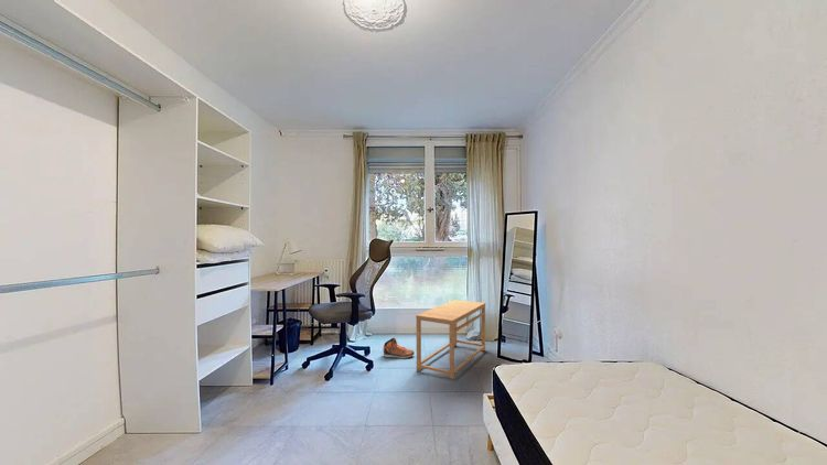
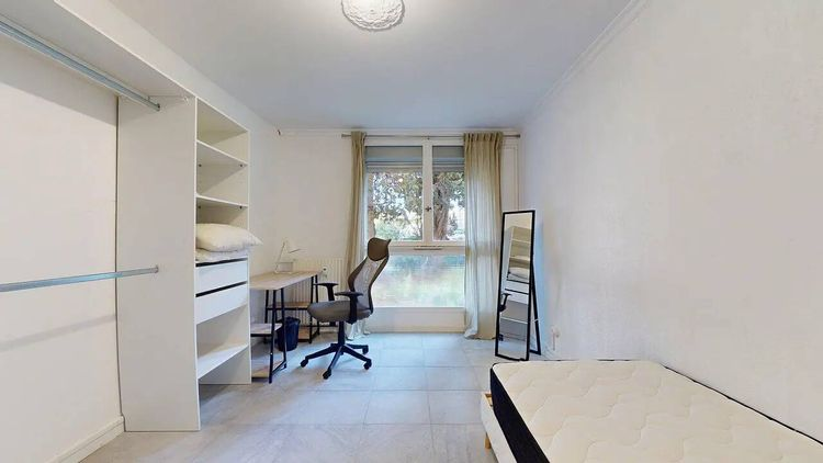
- sneaker (398, 347)
- side table (453, 334)
